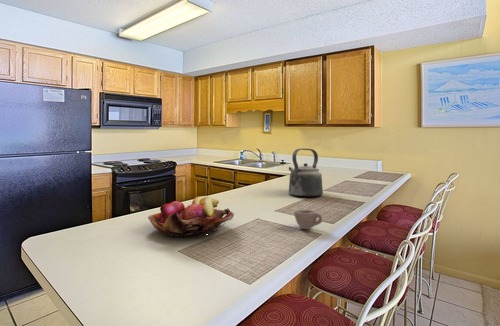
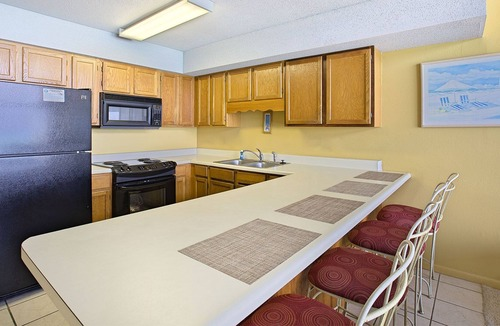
- kettle (303, 171)
- fruit basket (193, 214)
- cup (308, 220)
